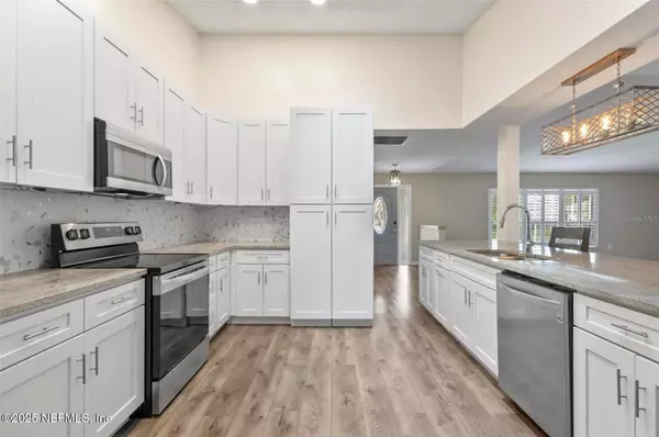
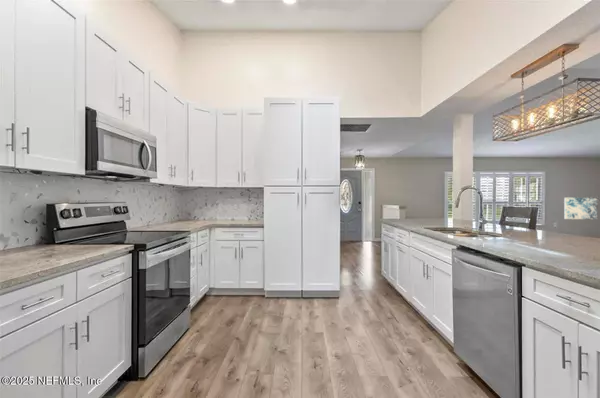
+ wall art (580, 208)
